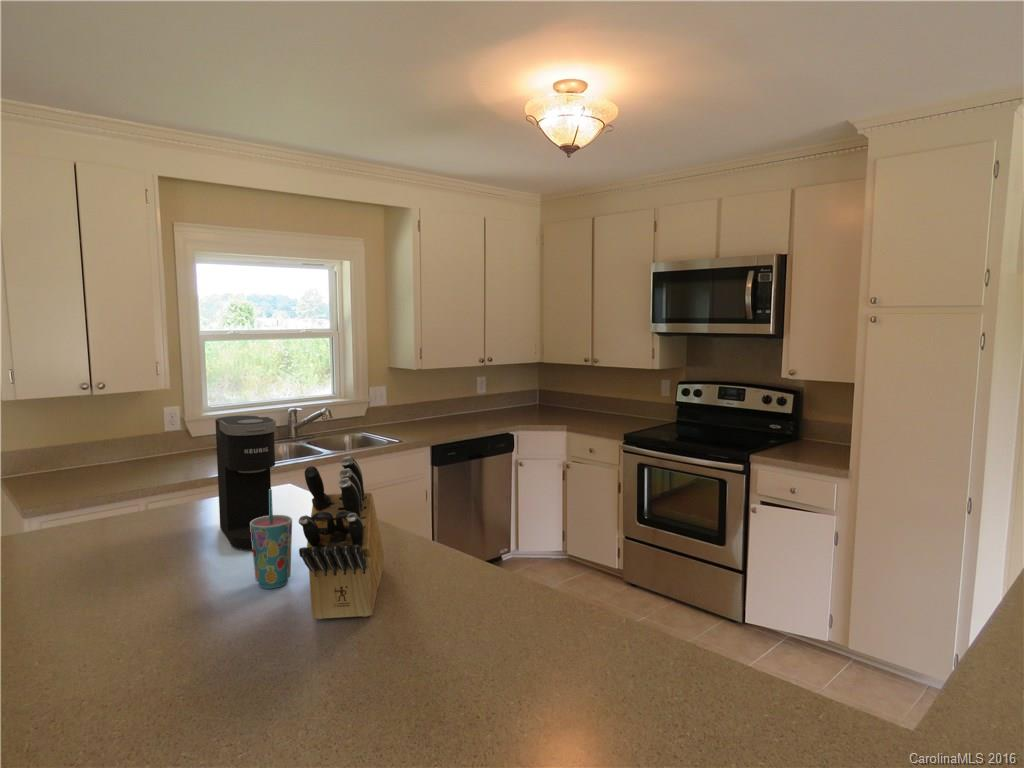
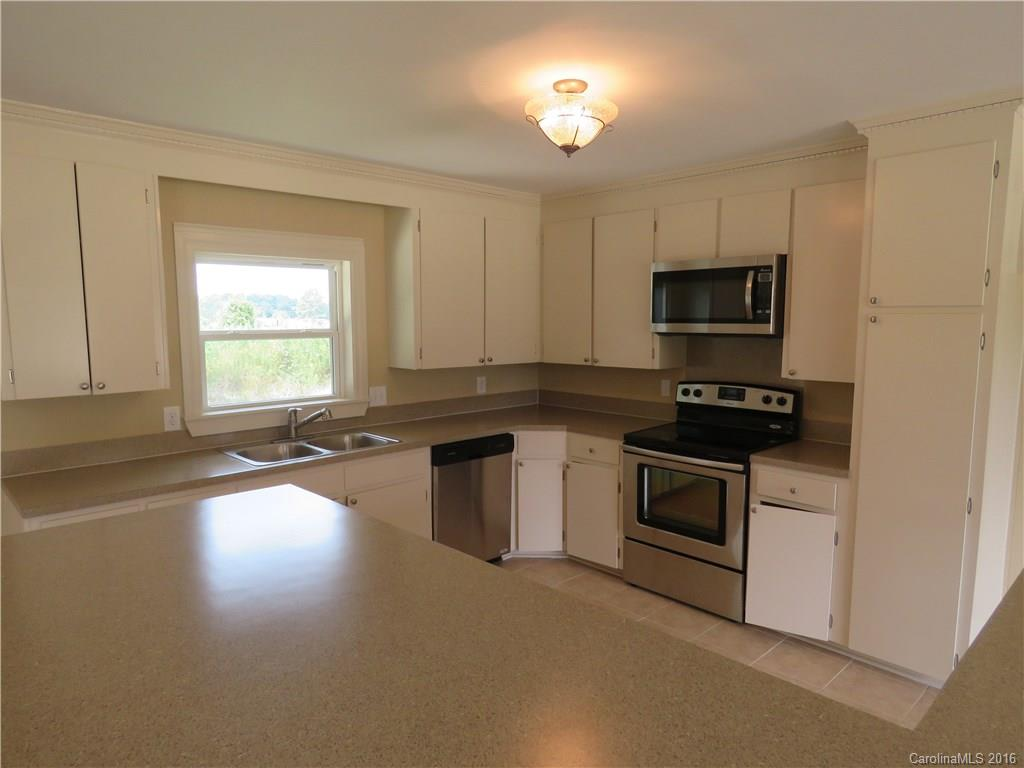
- cup (271, 536)
- coffee maker (246, 476)
- knife block (345, 524)
